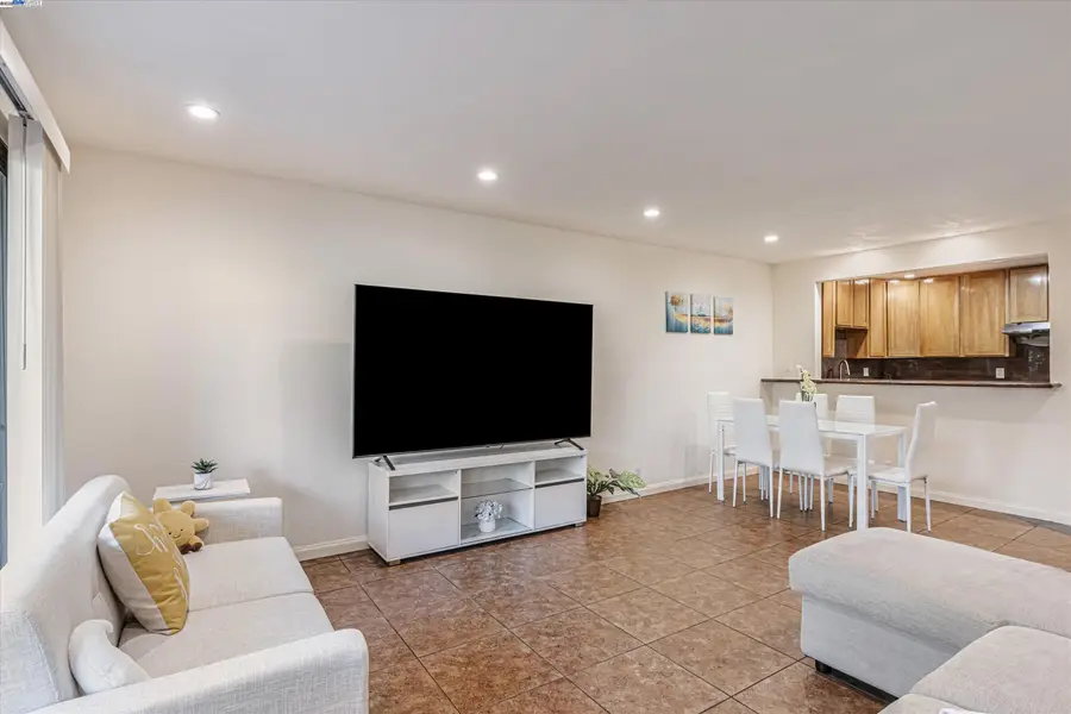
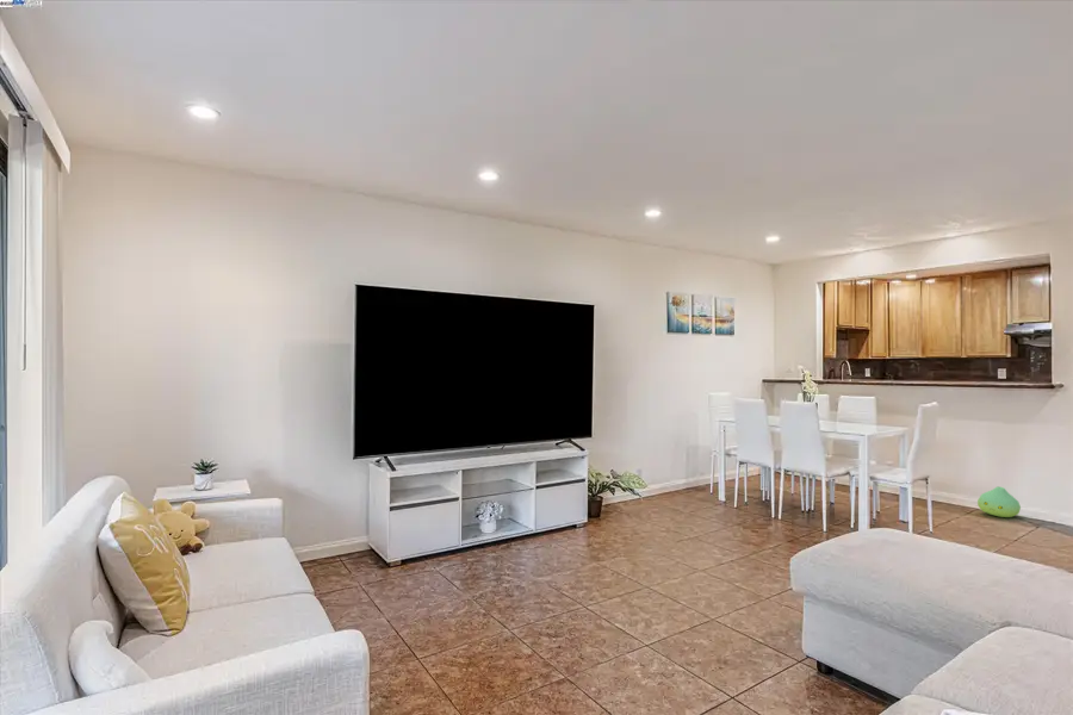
+ plush toy (998, 500)
